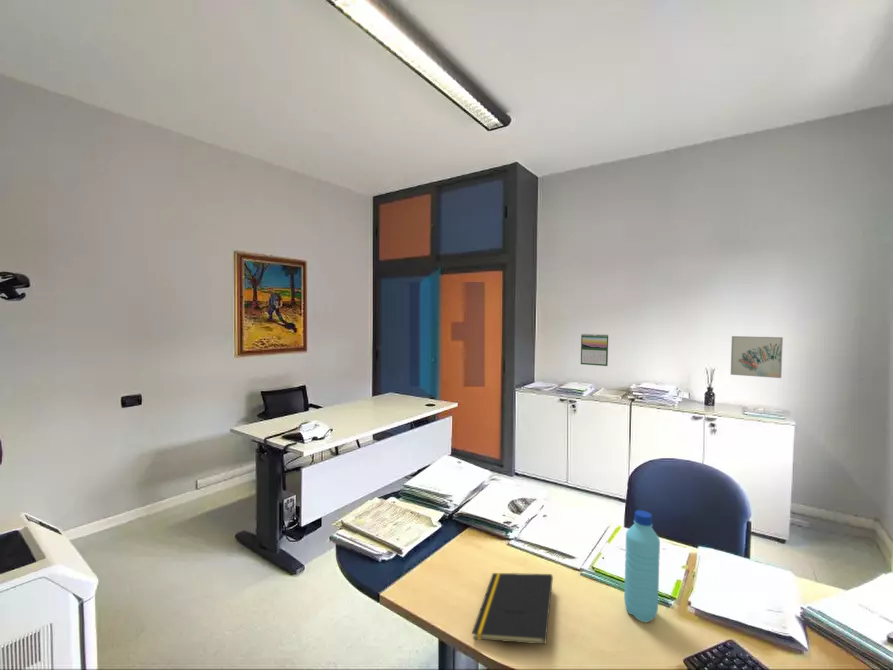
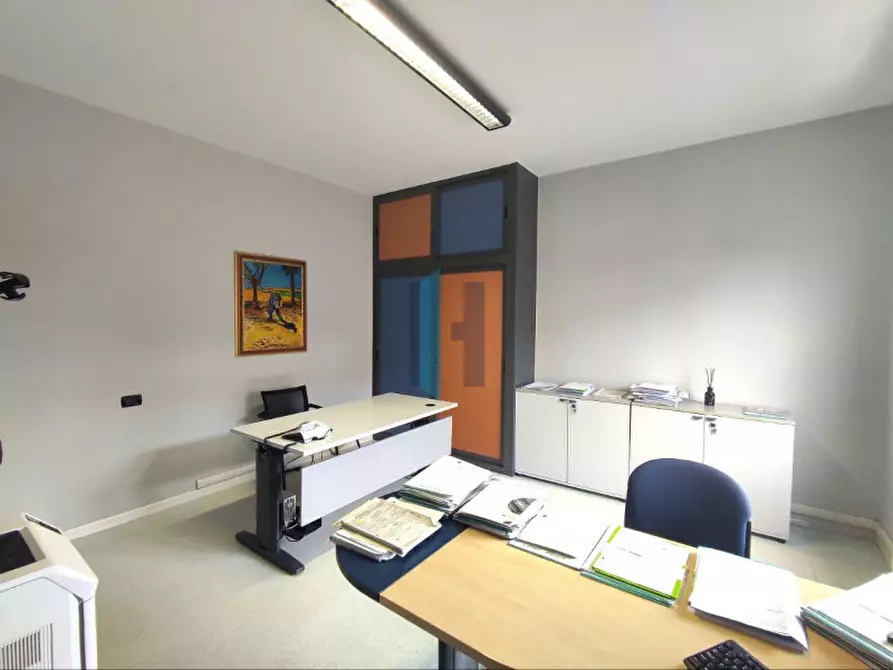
- wall art (755, 356)
- calendar (594, 349)
- water bottle (641, 563)
- notepad (515, 603)
